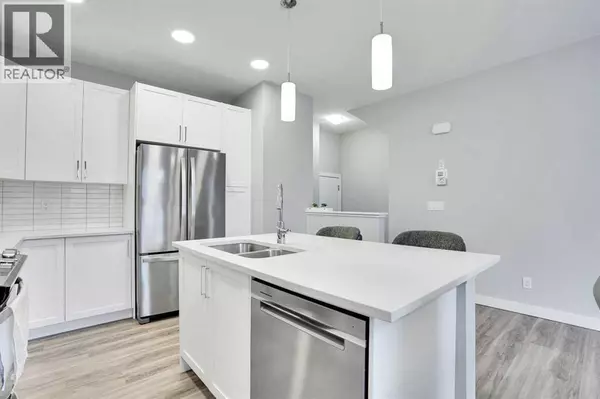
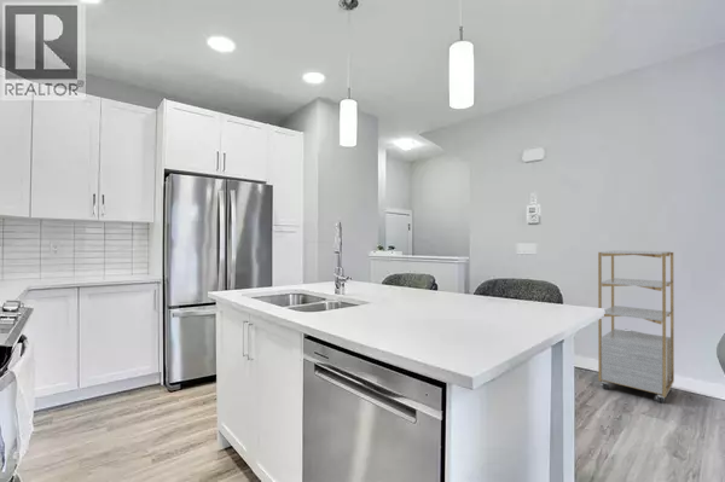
+ shelving unit (637, 317)
